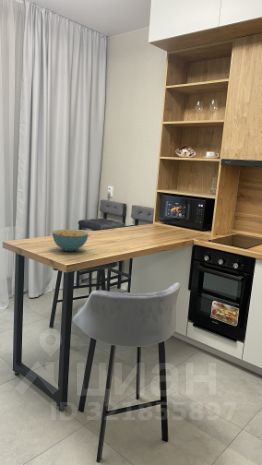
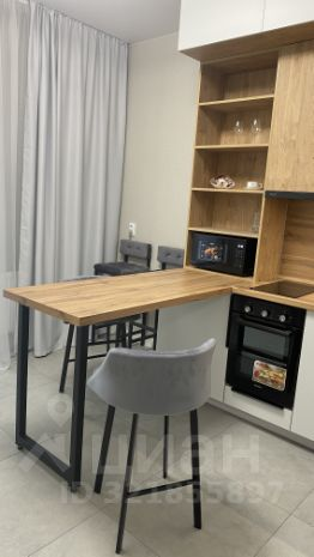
- cereal bowl (69, 241)
